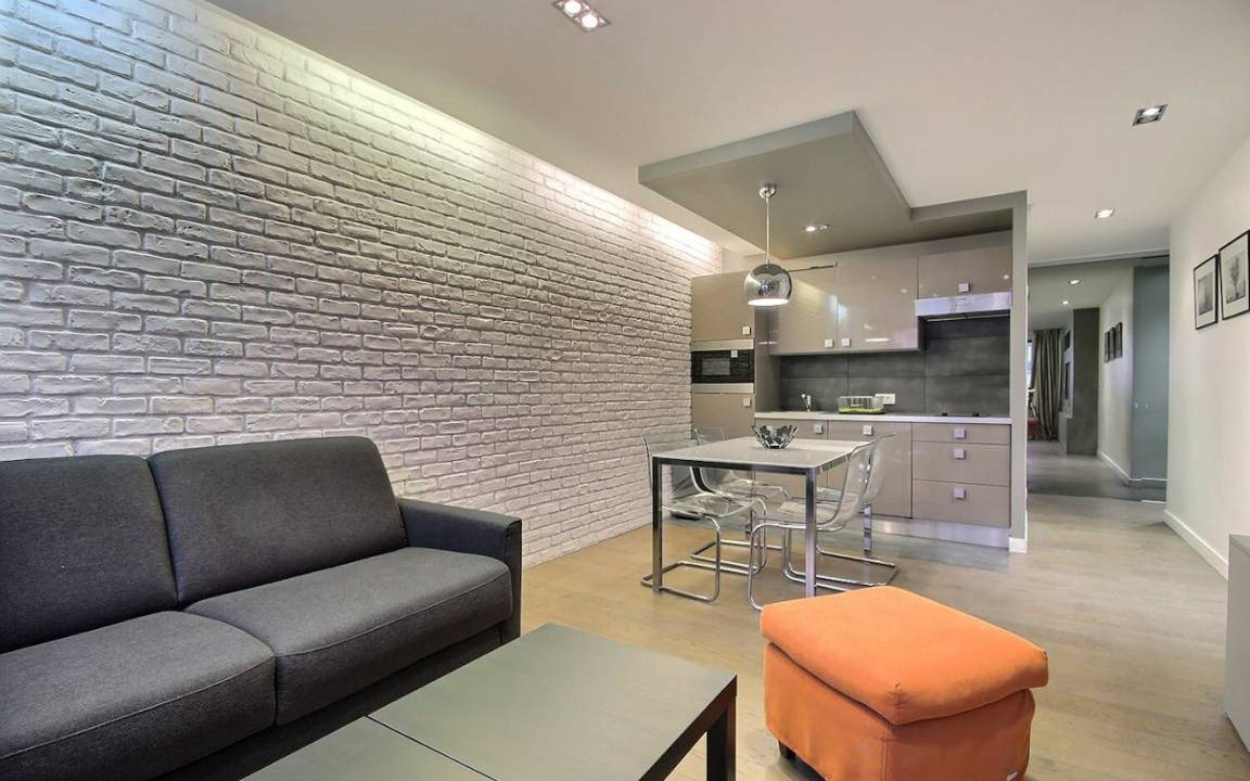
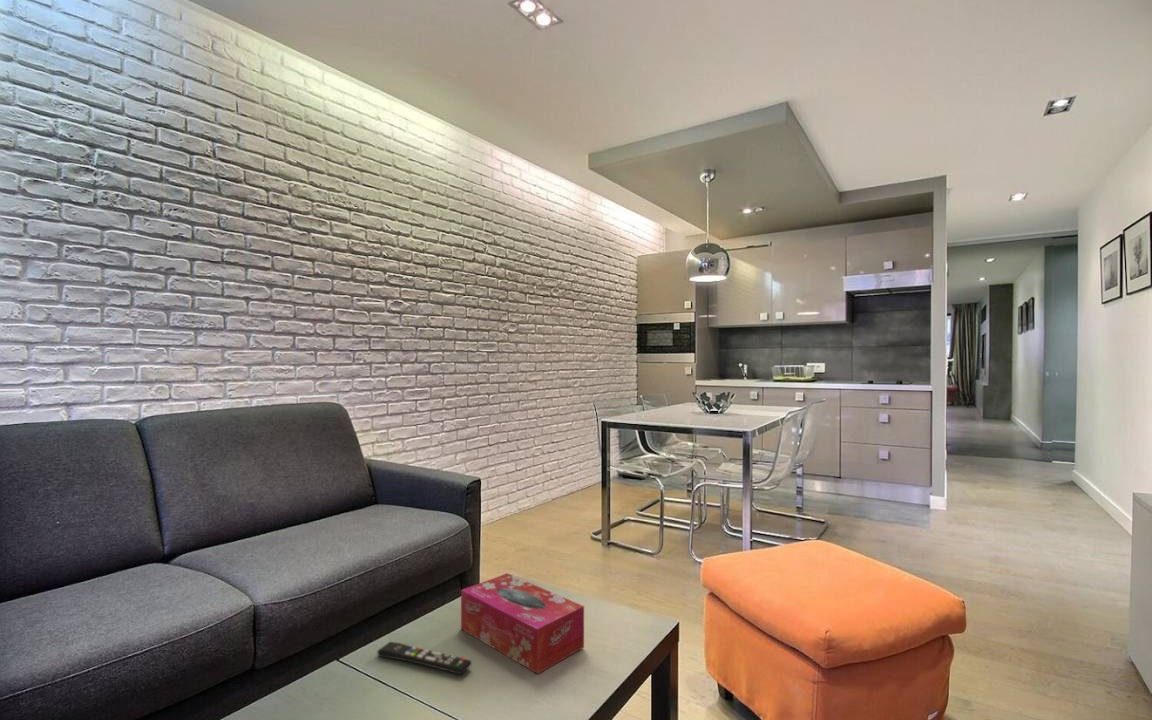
+ remote control (423, 657)
+ tissue box (520, 617)
